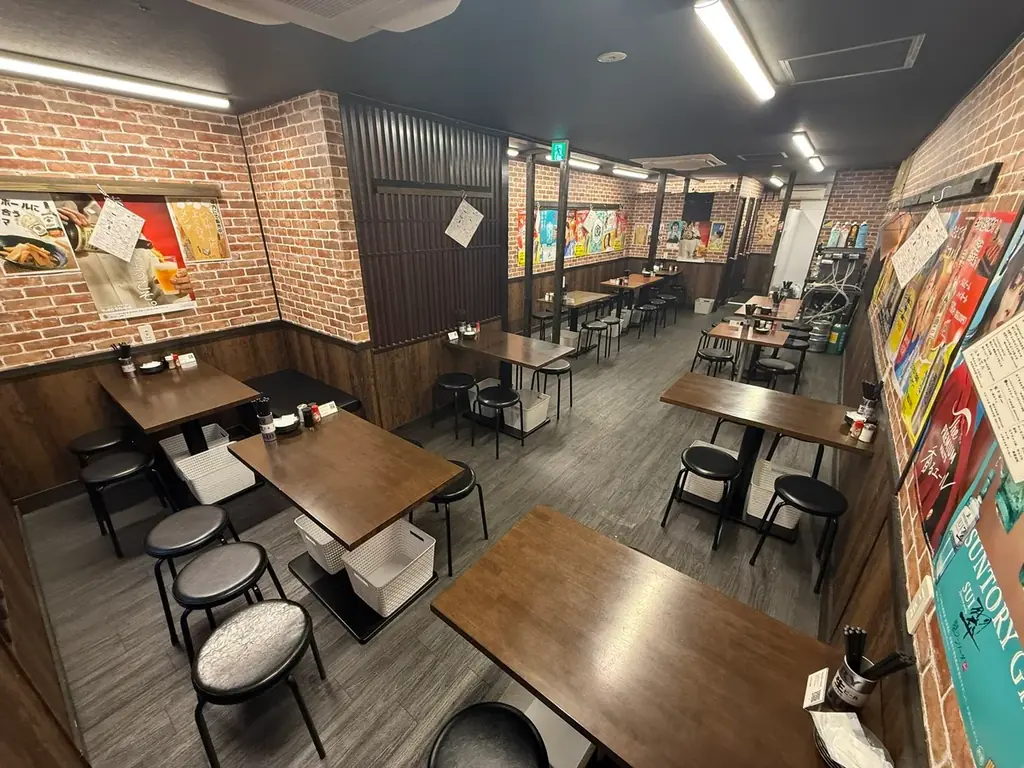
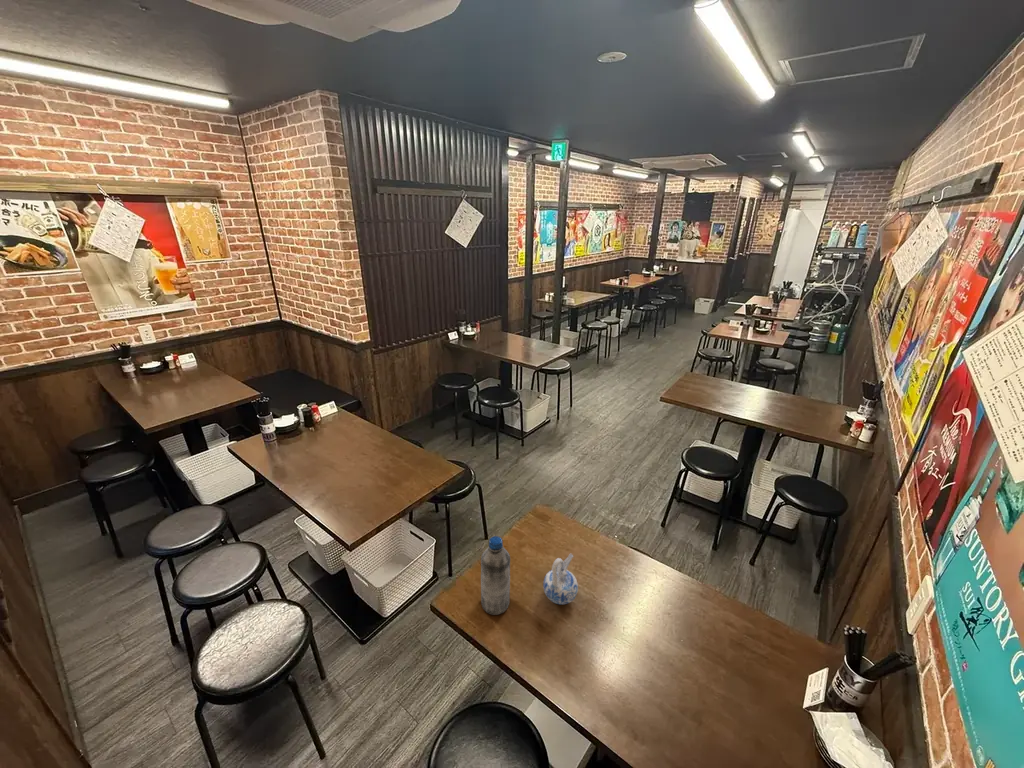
+ water bottle (495, 573)
+ ceramic pitcher (561, 575)
